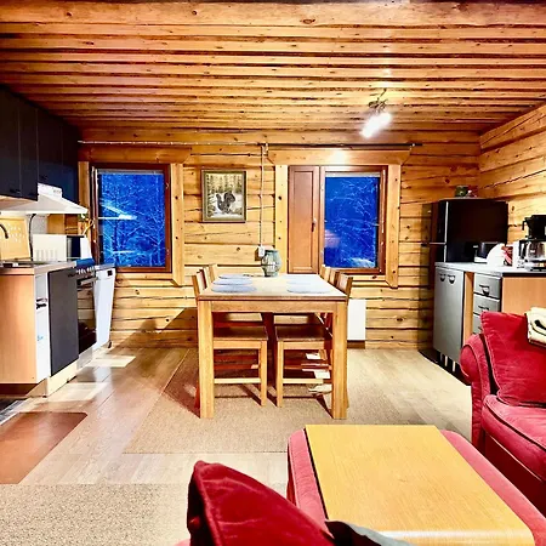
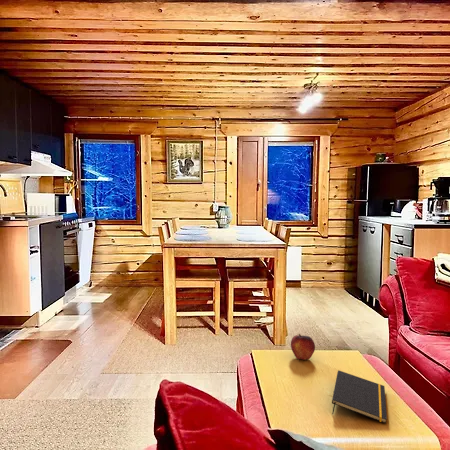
+ notepad (359, 394)
+ fruit (302, 346)
